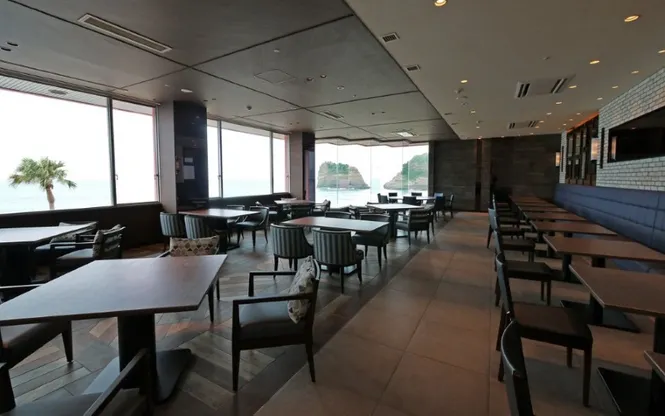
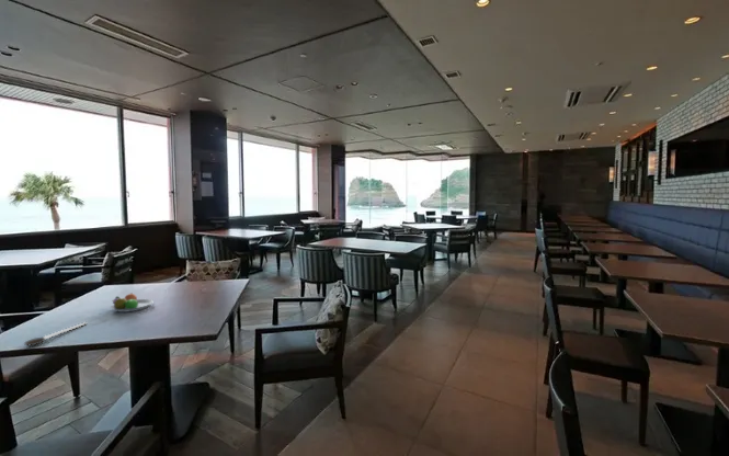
+ wooden spoon (58, 333)
+ fruit bowl (132, 300)
